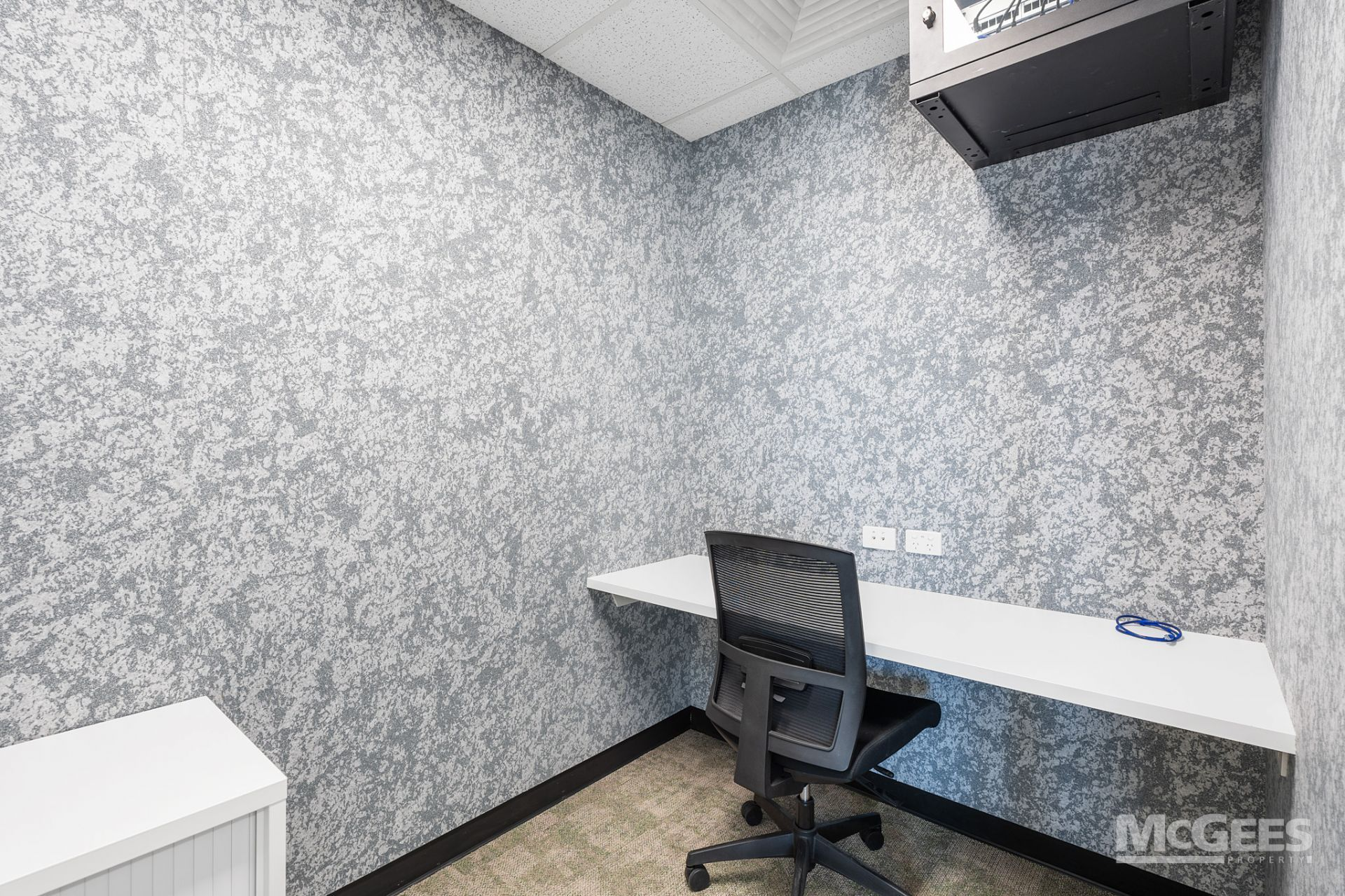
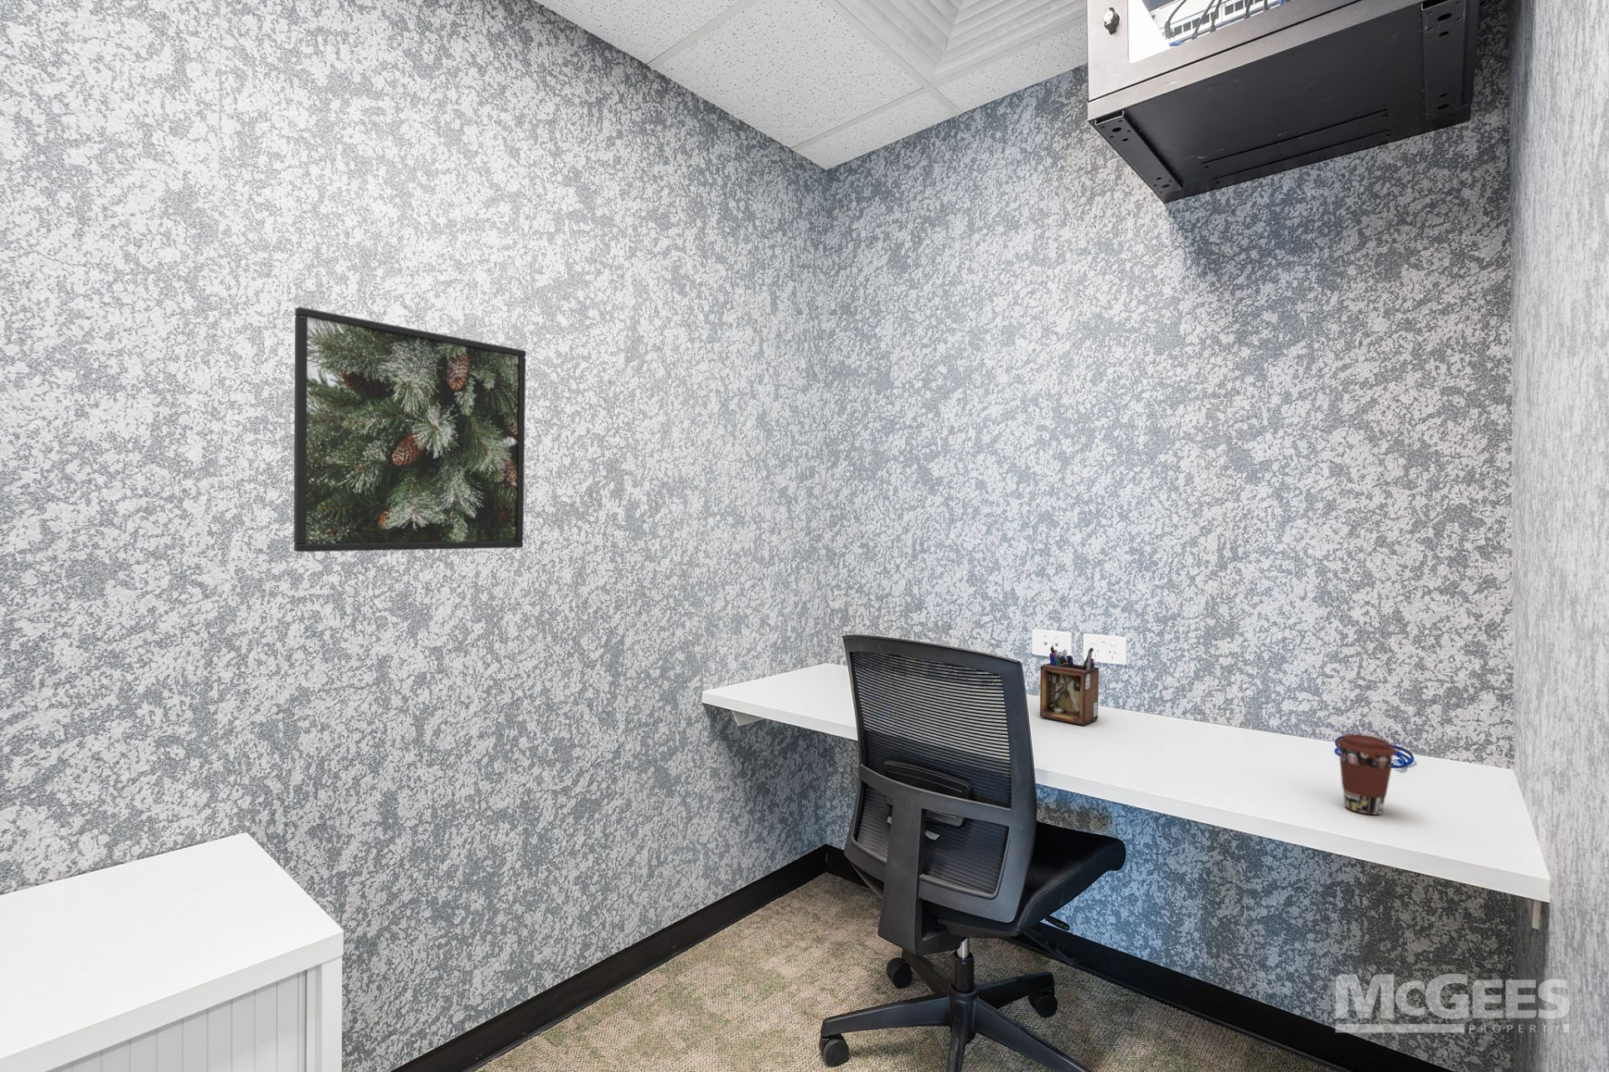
+ desk organizer (1069, 682)
+ coffee cup (1364, 774)
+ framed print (421, 440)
